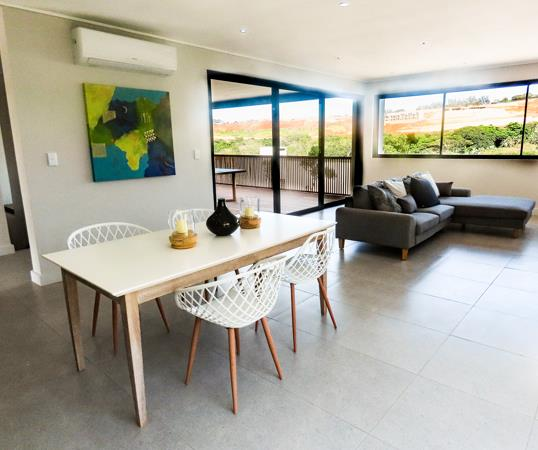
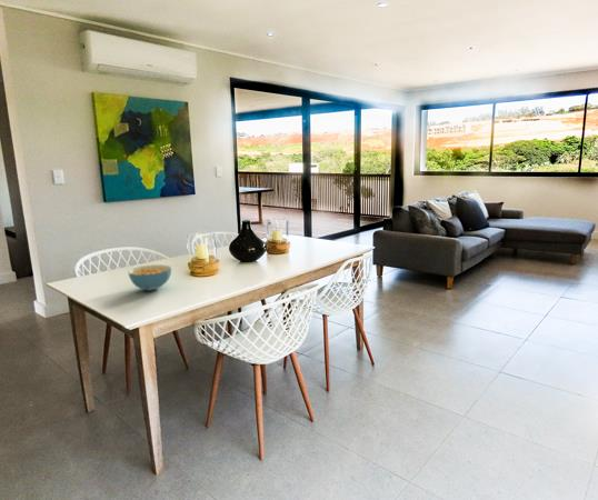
+ cereal bowl (150, 279)
